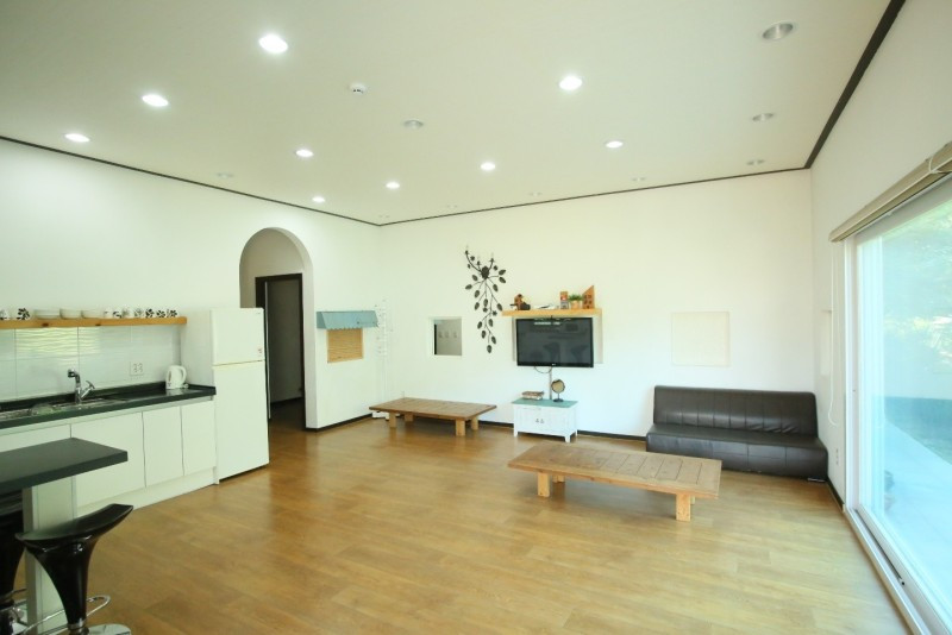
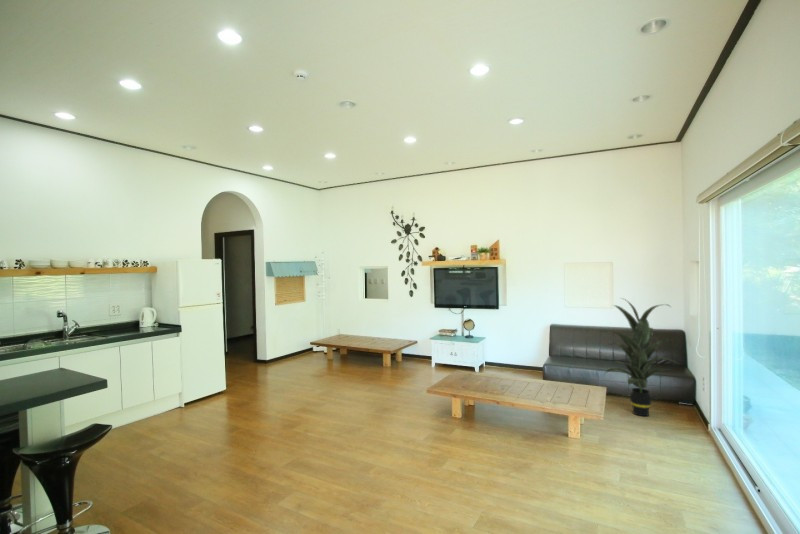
+ indoor plant (635, 355)
